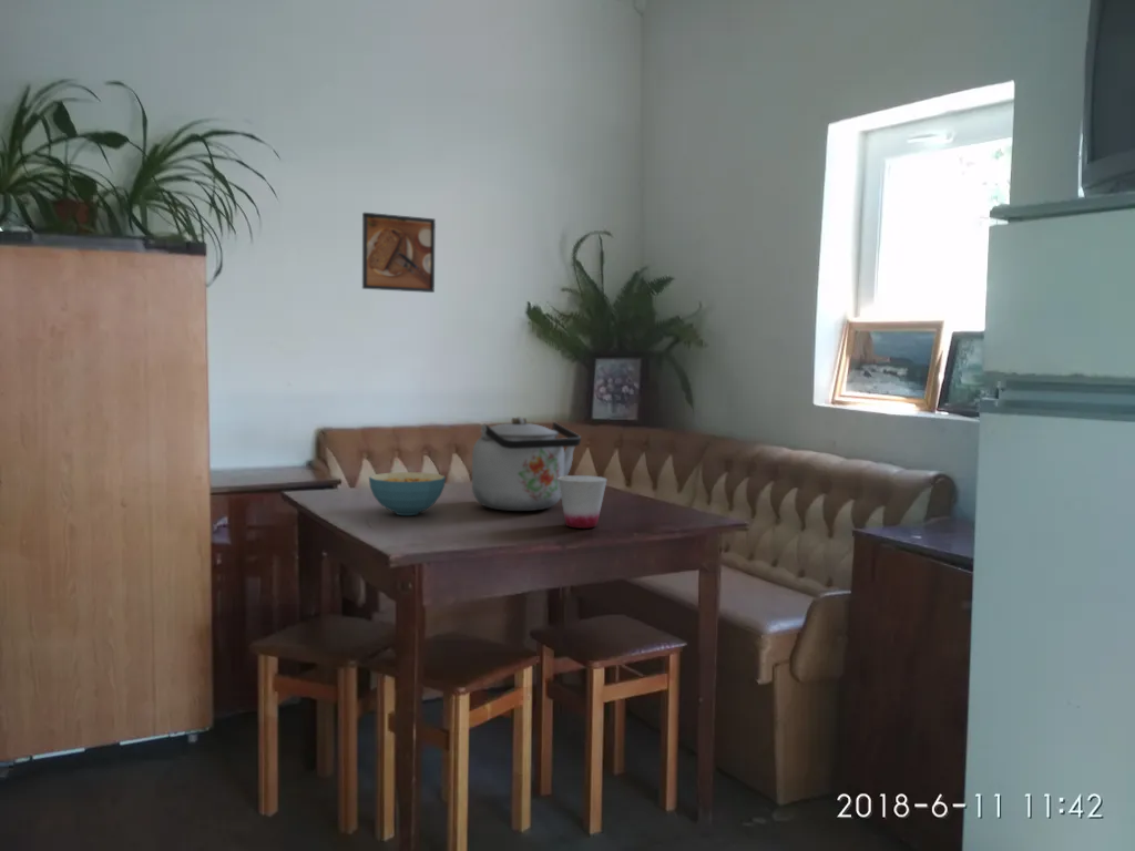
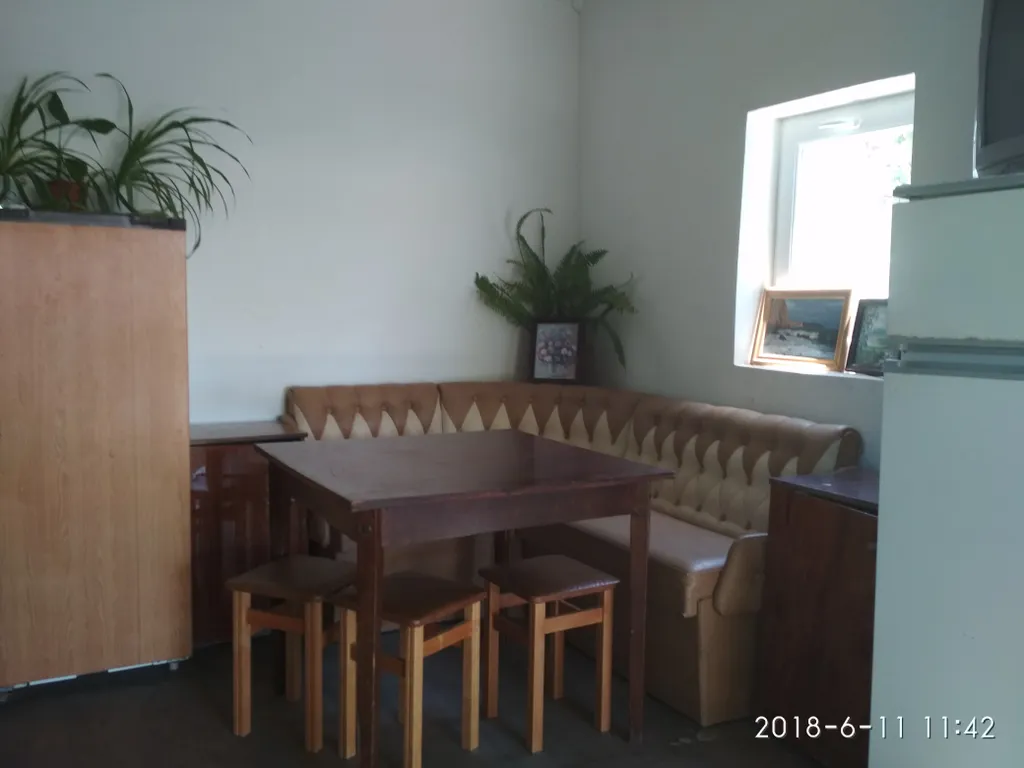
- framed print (399, 253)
- cup (582, 502)
- cereal bowl (407, 494)
- kettle (529, 461)
